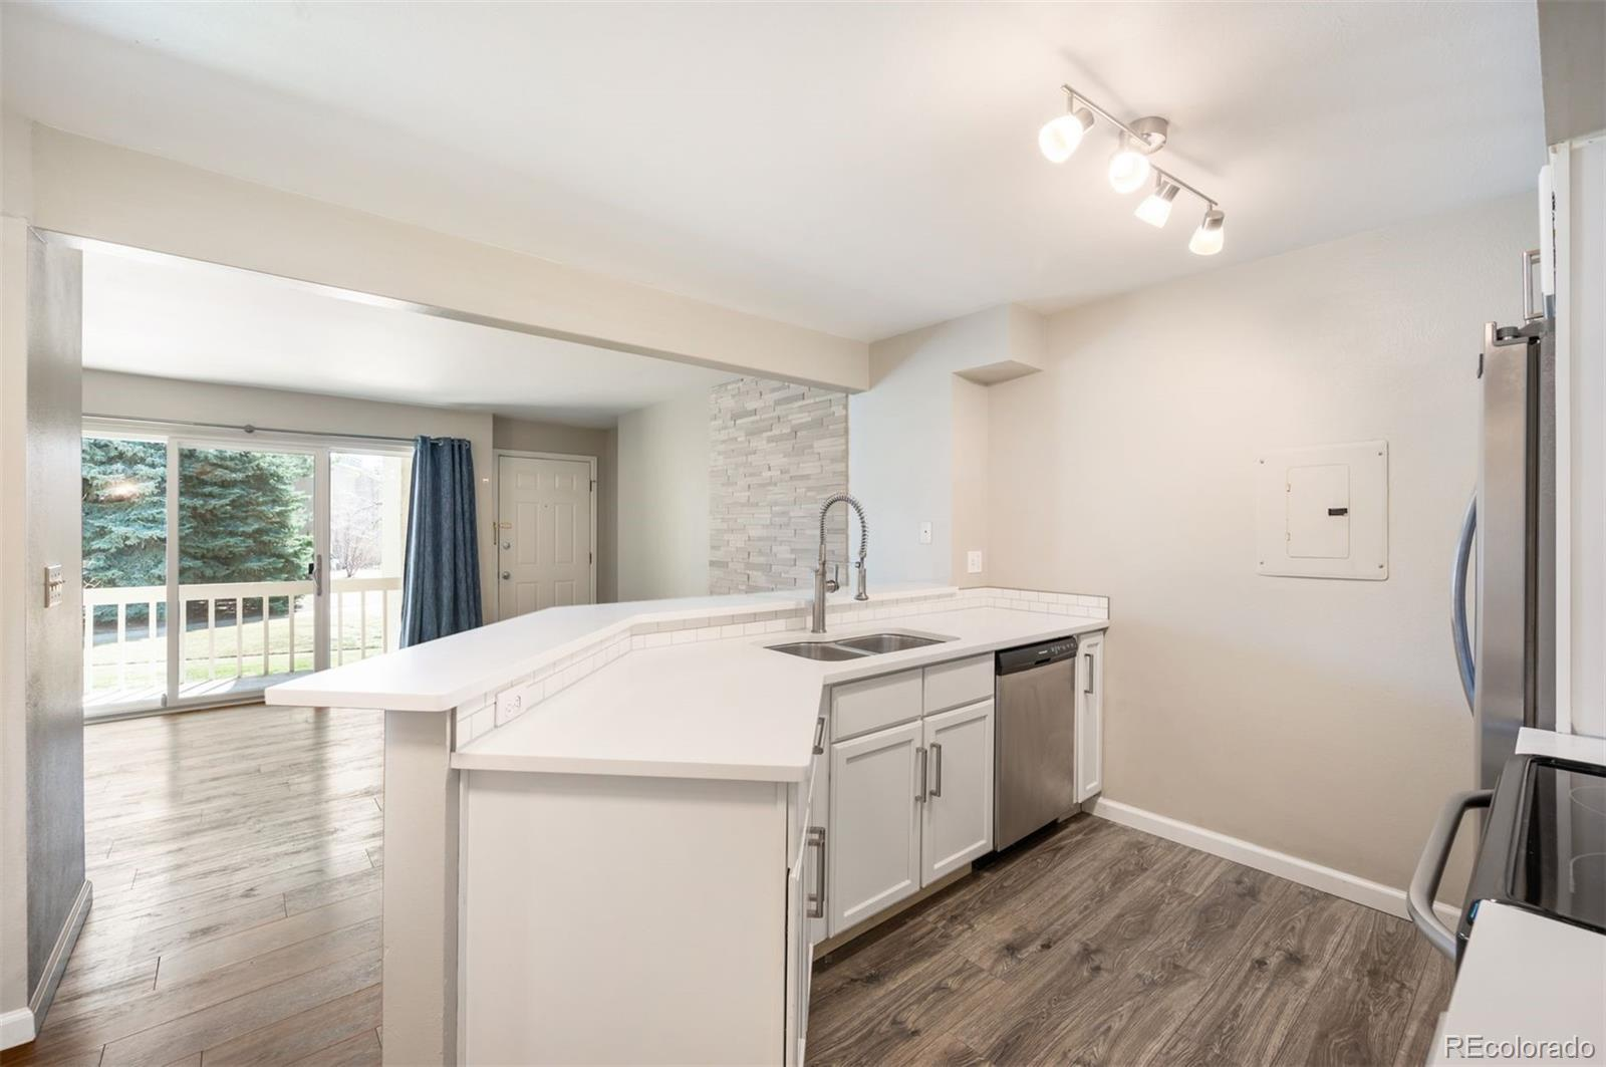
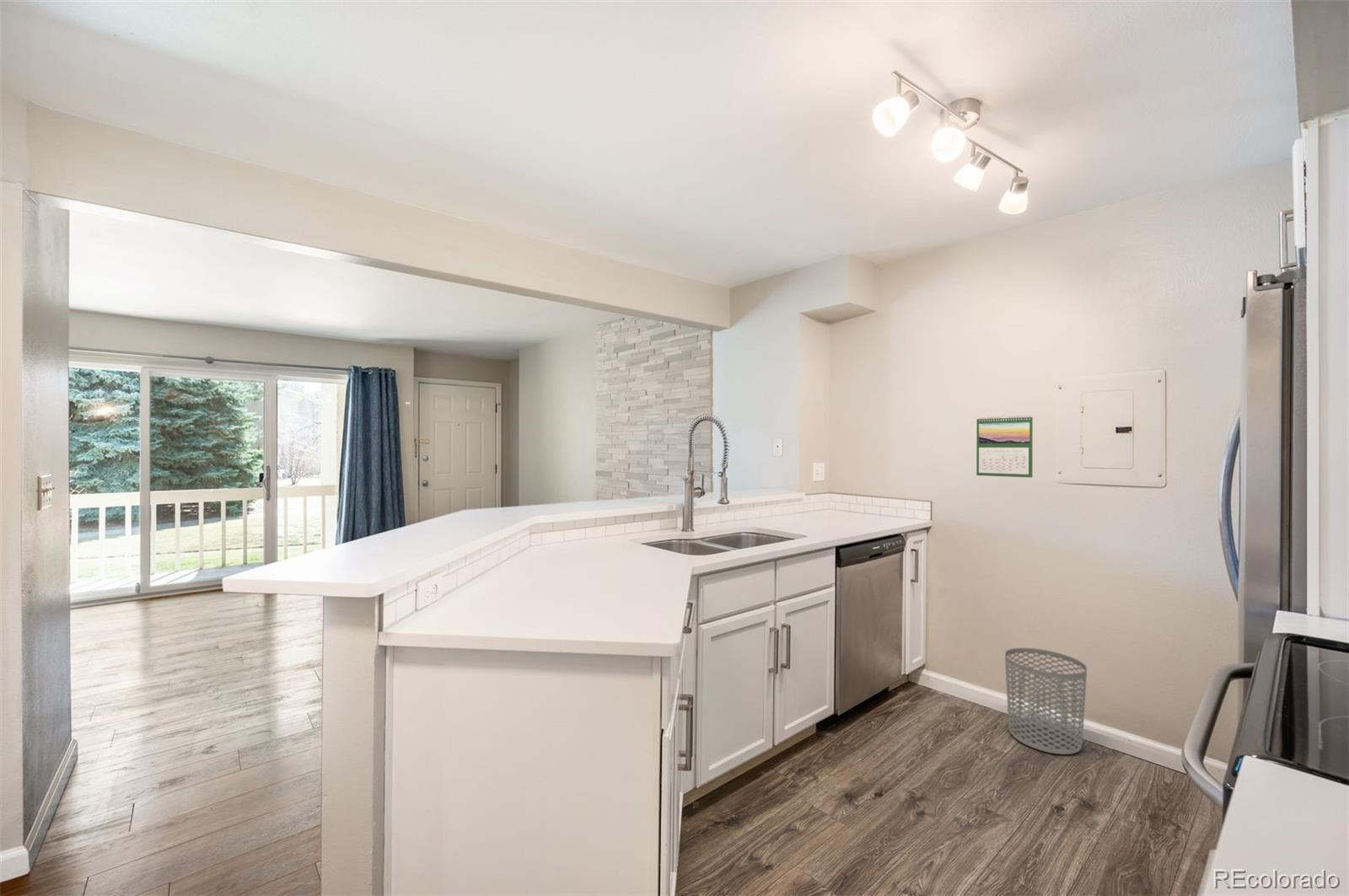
+ waste bin (1044, 699)
+ calendar (1003, 445)
